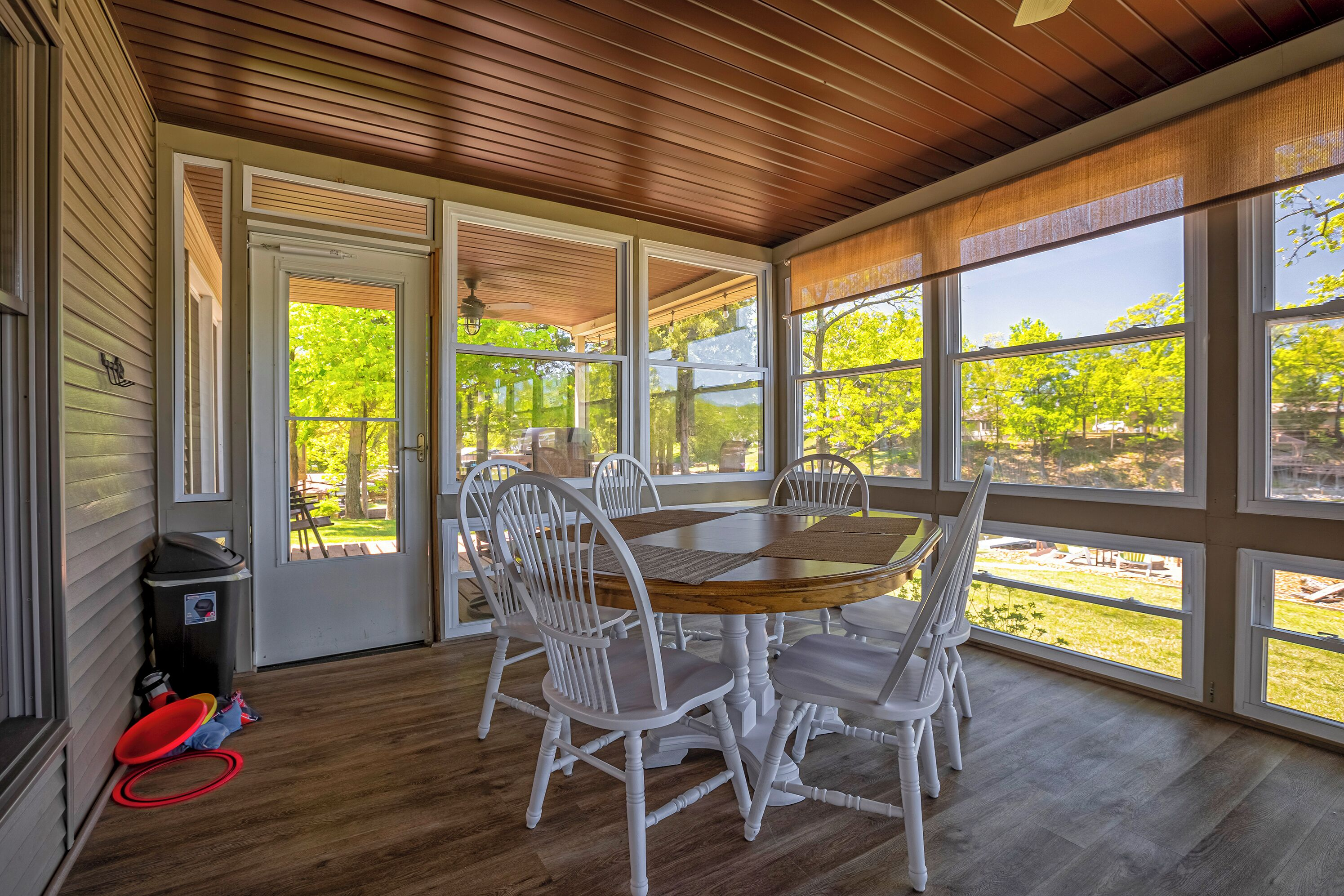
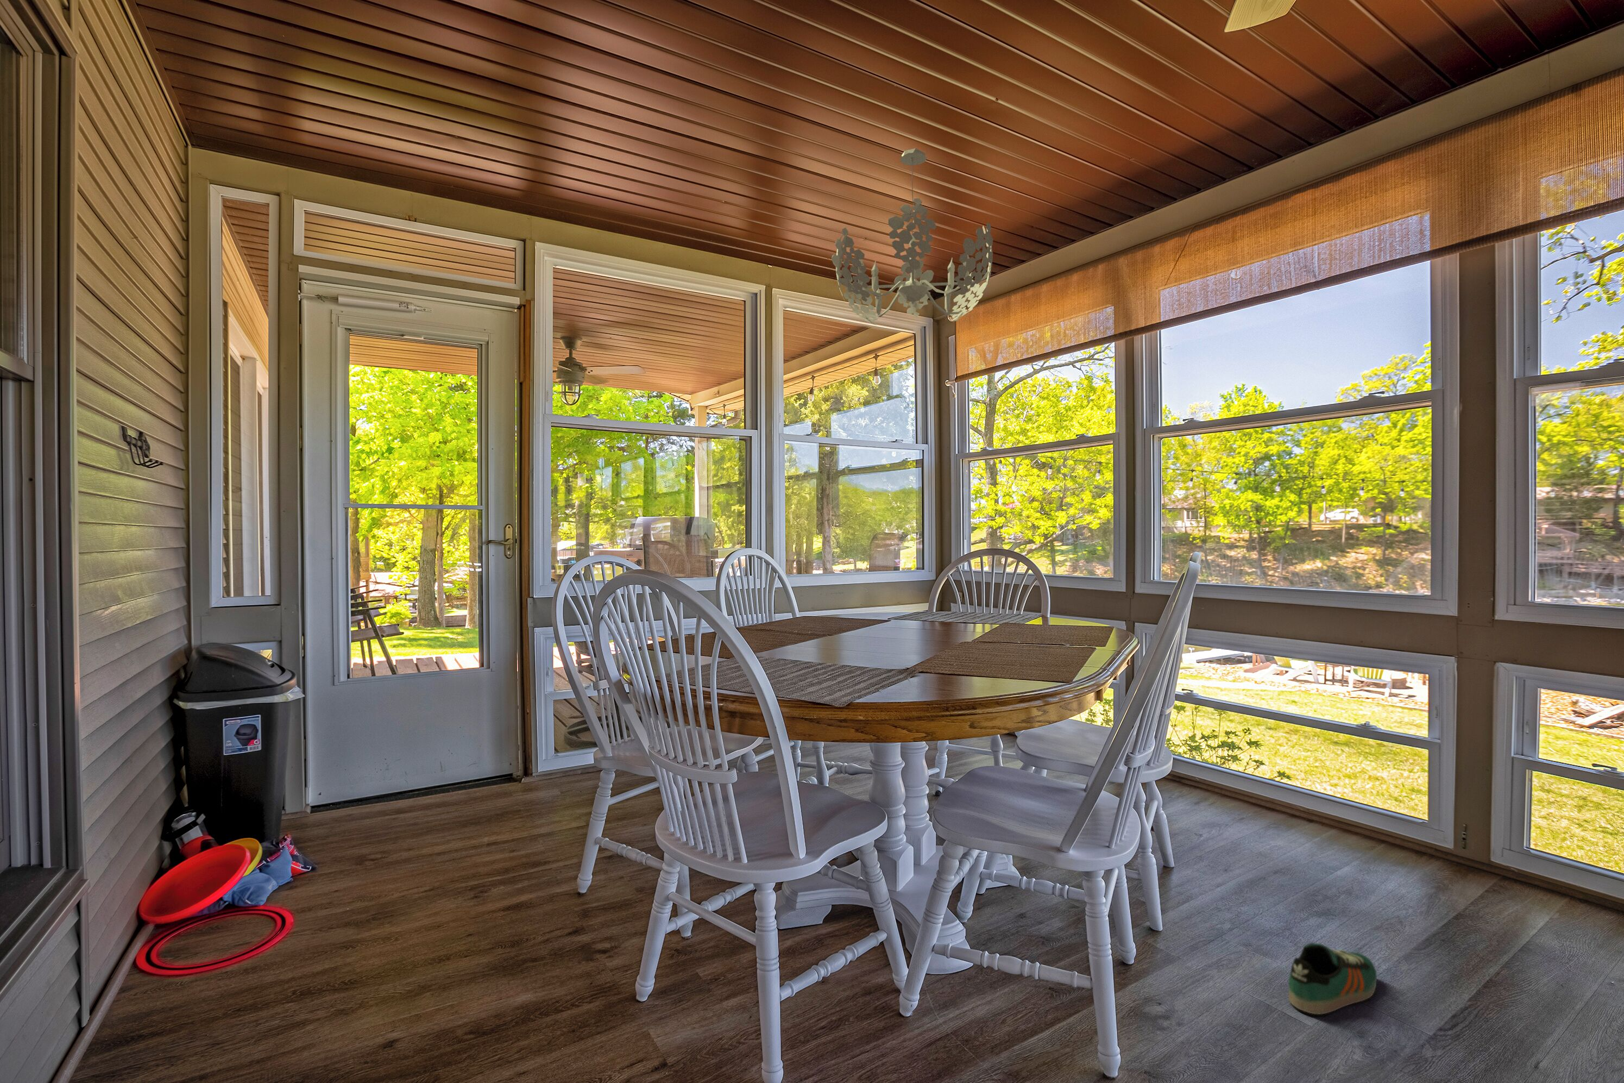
+ sneaker (1335, 968)
+ chandelier (912, 232)
